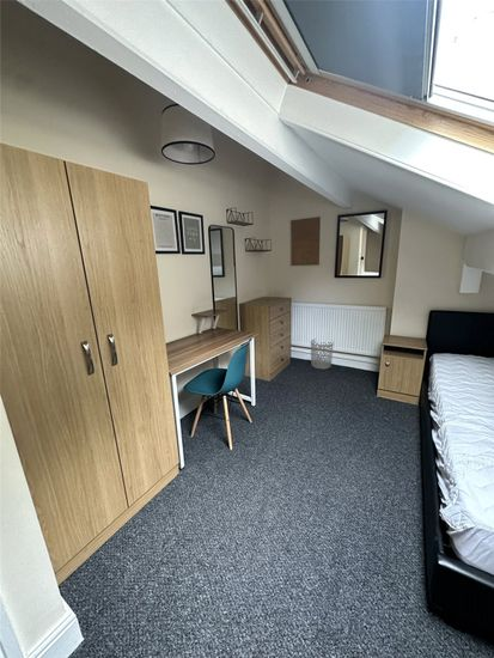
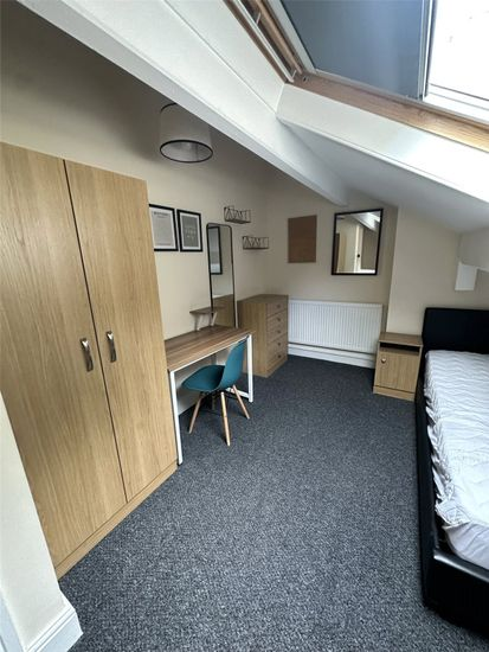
- waste bin (321, 353)
